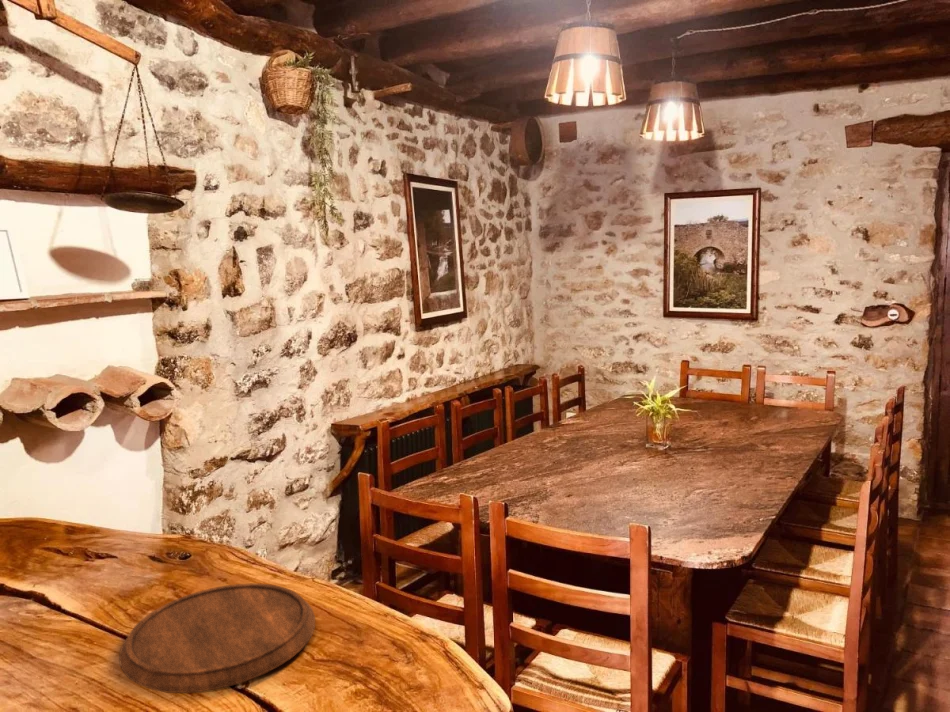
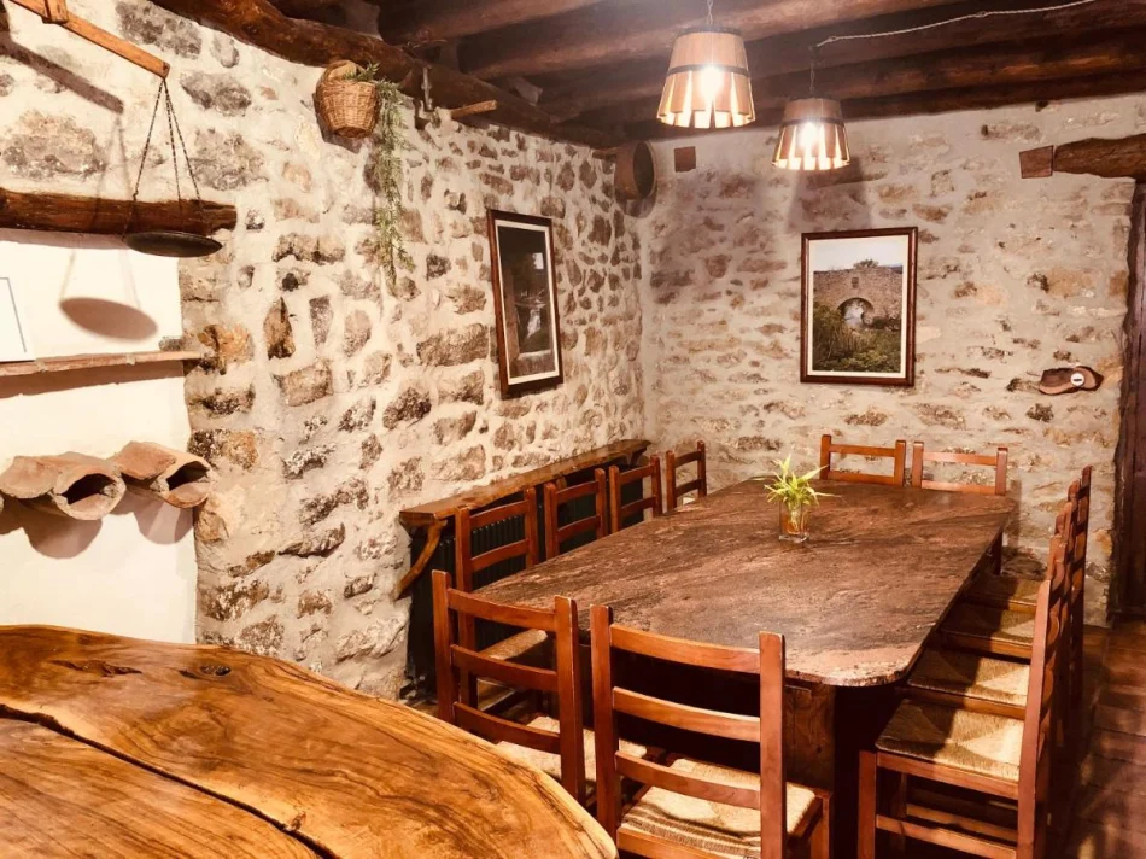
- cutting board (220, 629)
